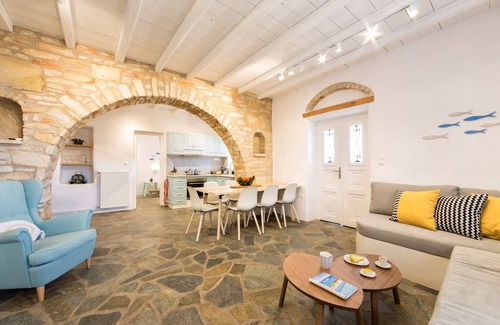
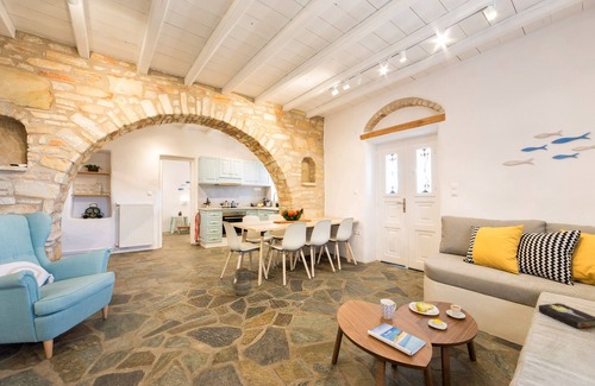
+ ceramic jug (242, 281)
+ hardback book (568, 314)
